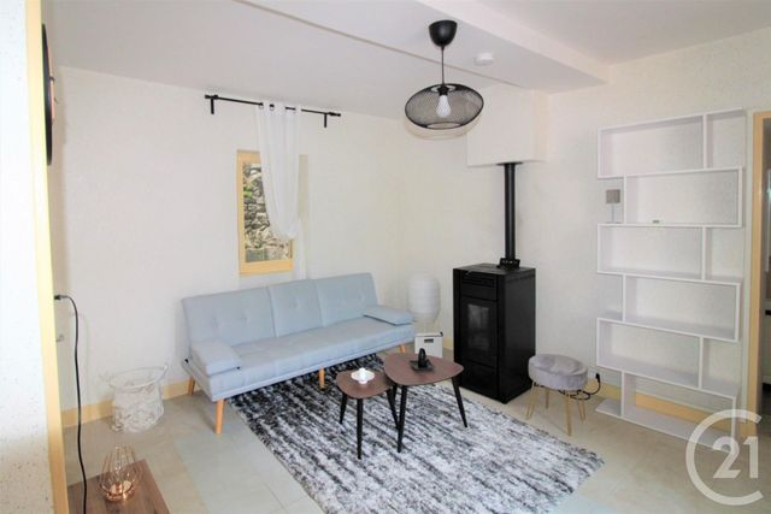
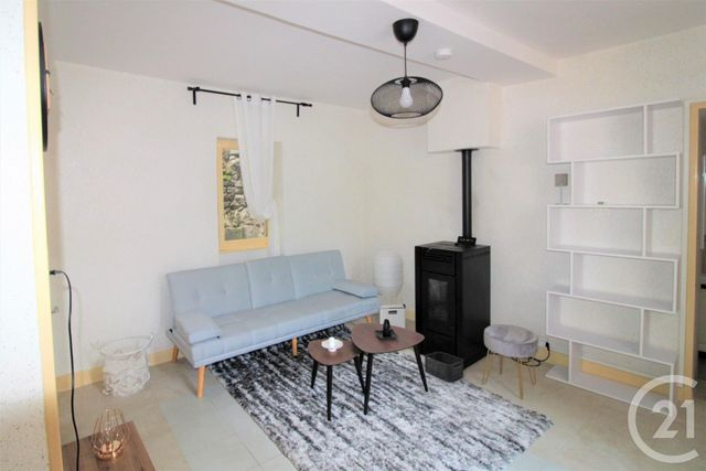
+ storage bin (443, 365)
